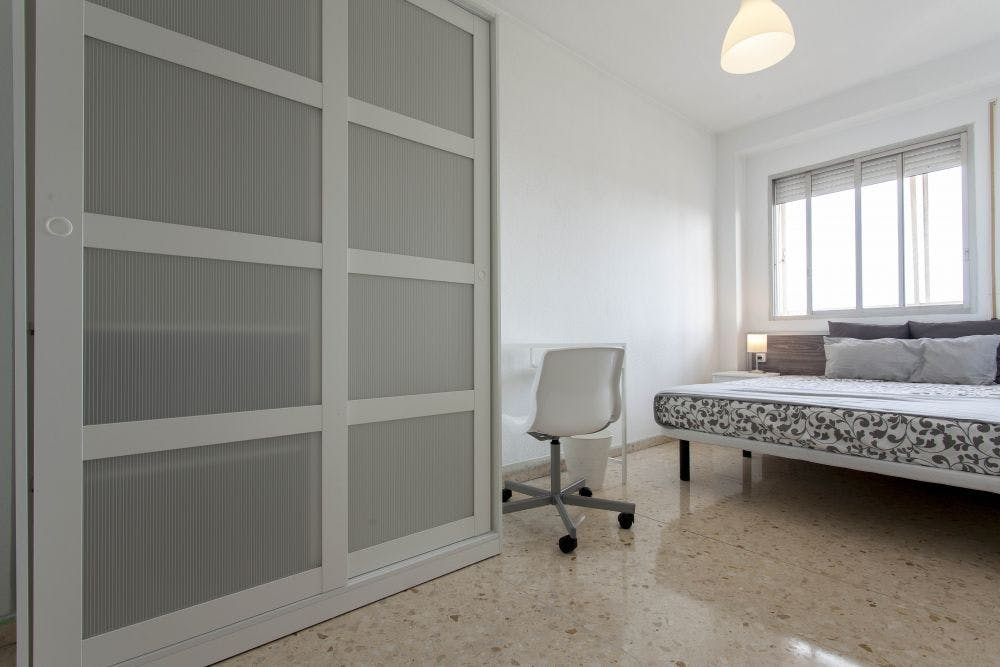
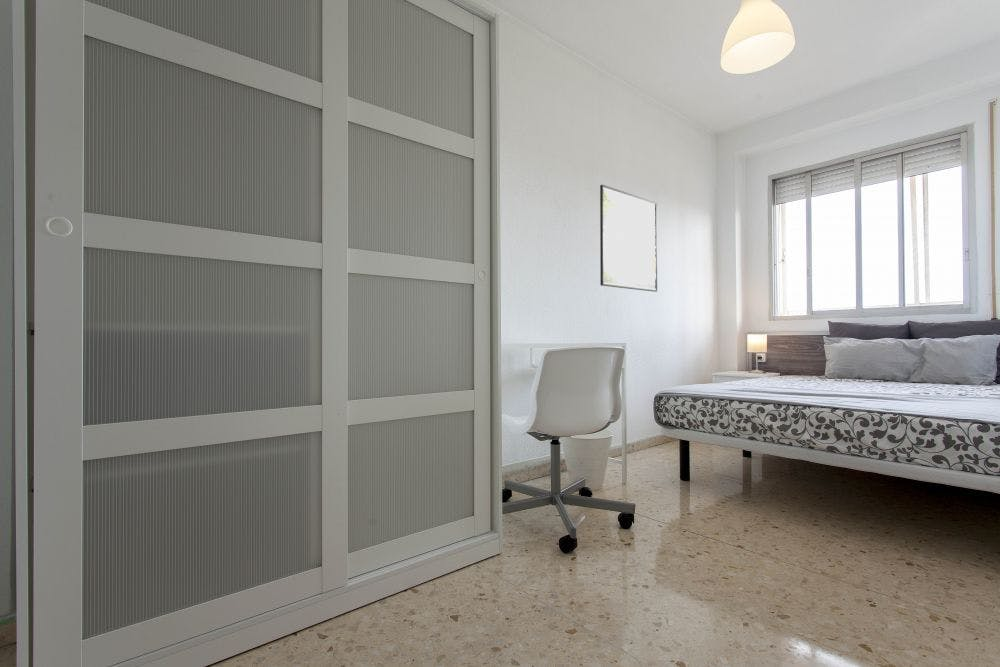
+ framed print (630, 241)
